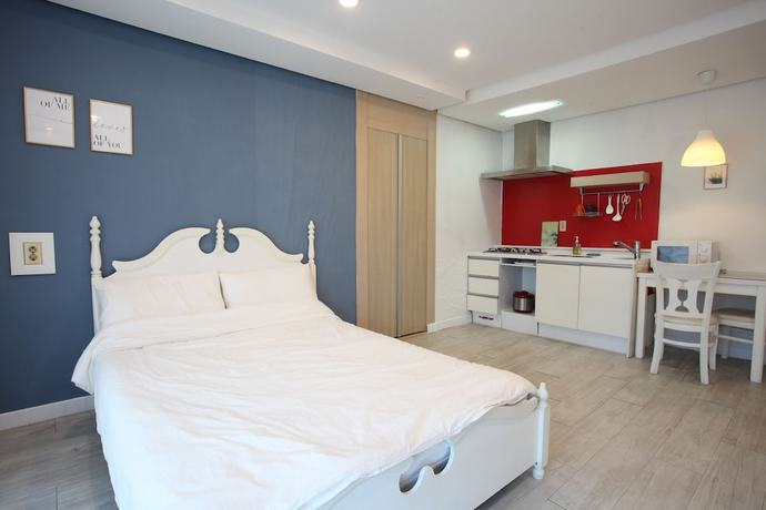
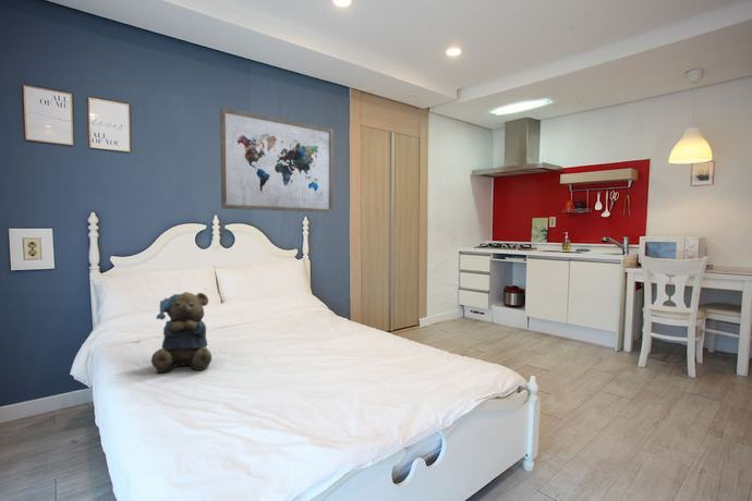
+ teddy bear (185, 329)
+ wall art (281, 164)
